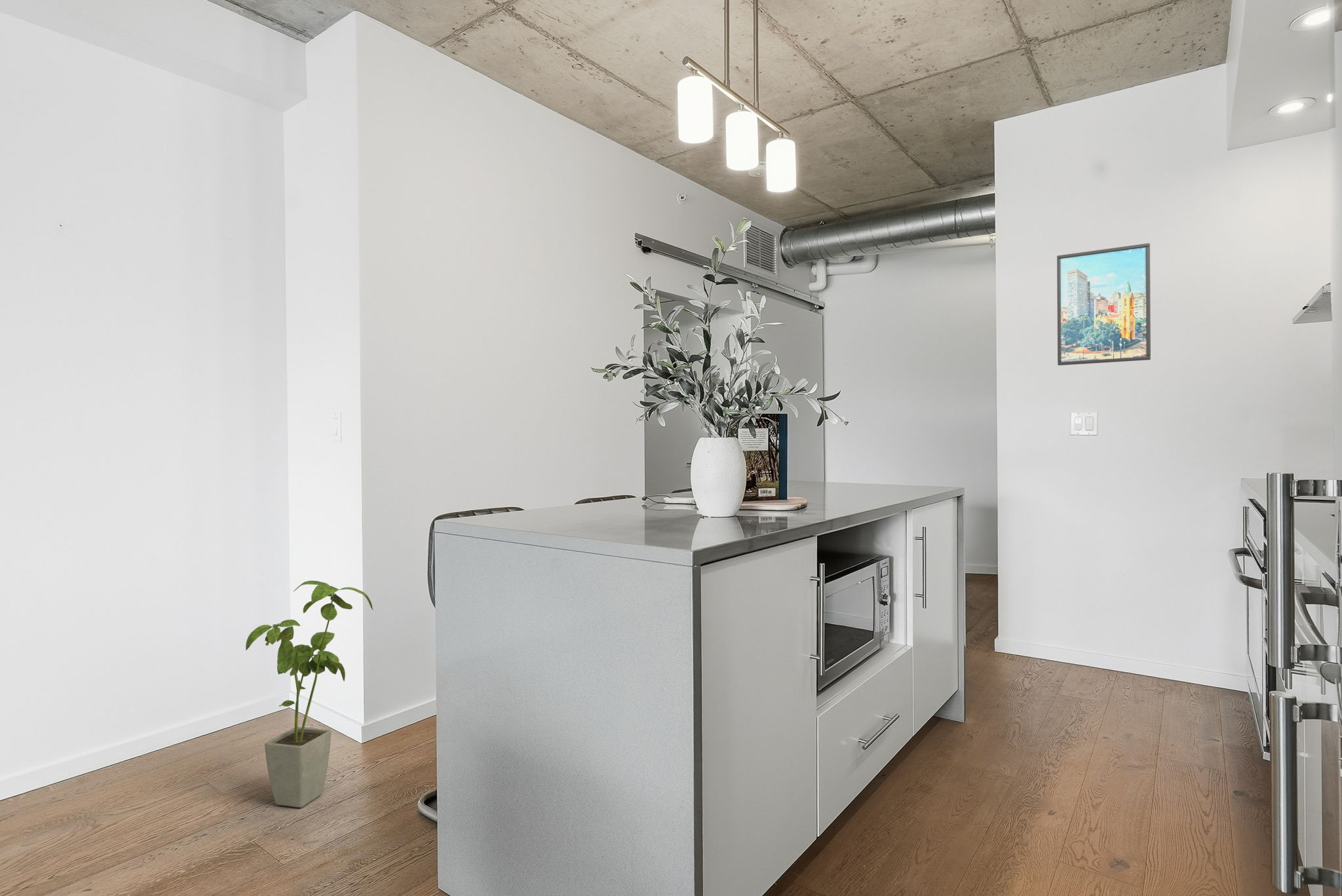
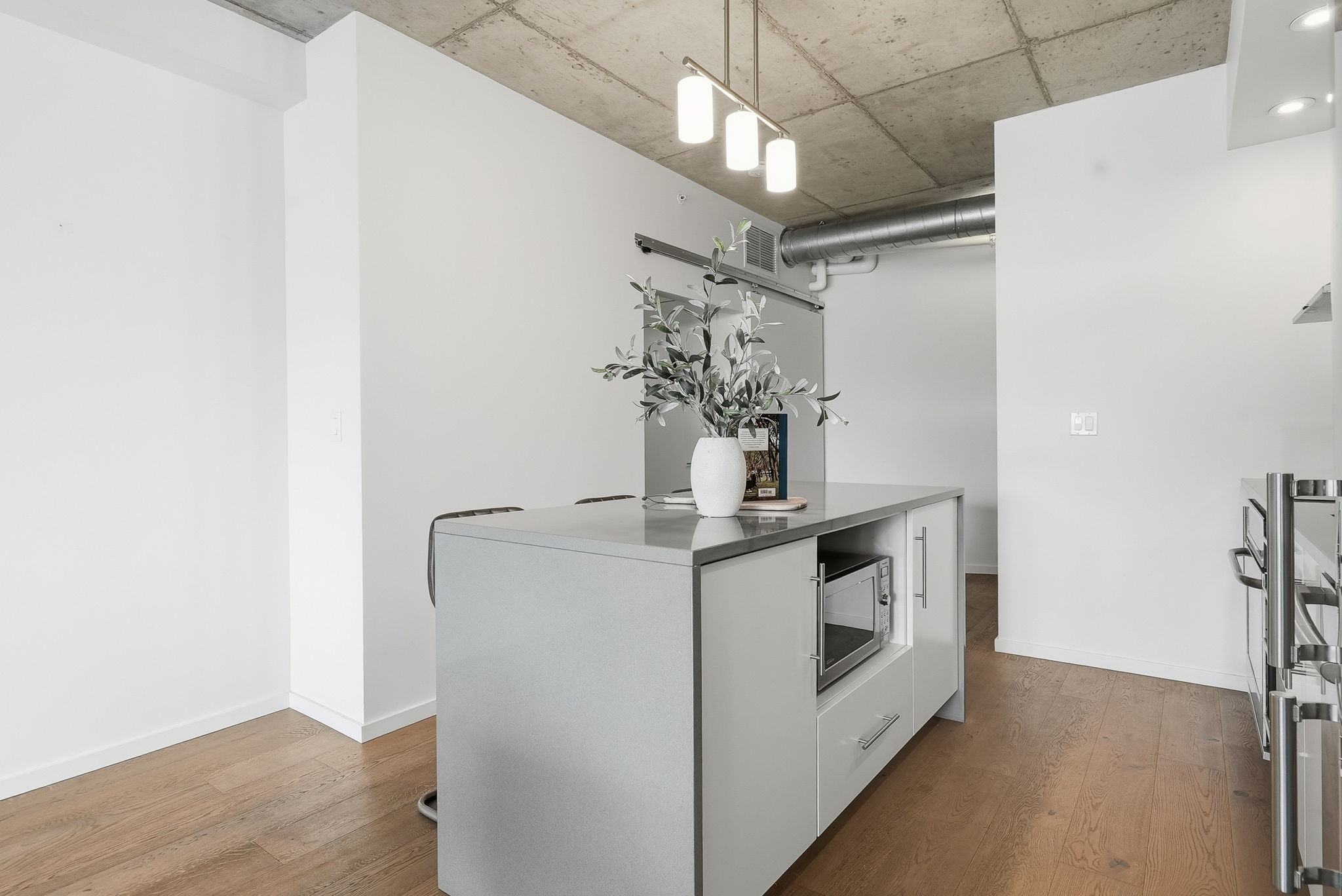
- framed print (1102, 306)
- house plant (315, 686)
